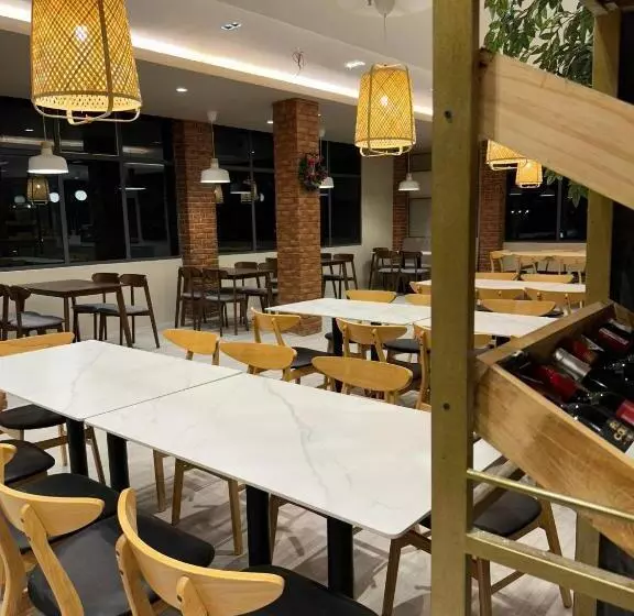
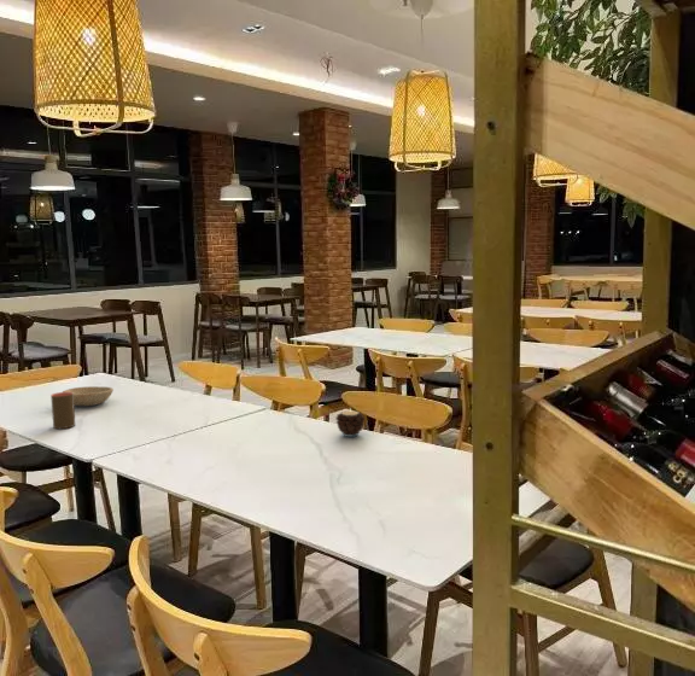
+ candle (350, 421)
+ cup (63, 409)
+ bowl (88, 396)
